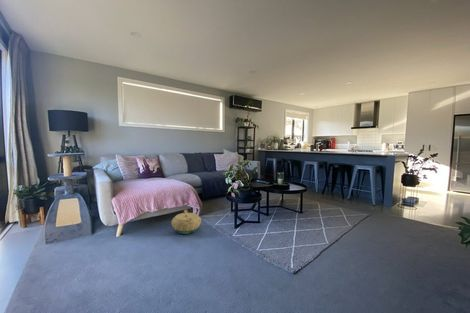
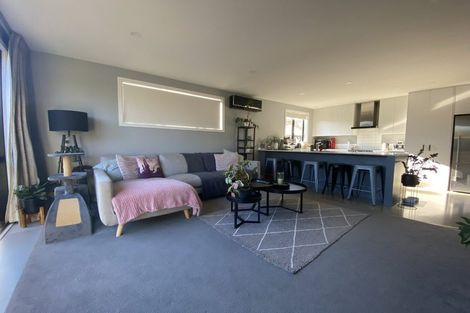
- basket (186, 222)
